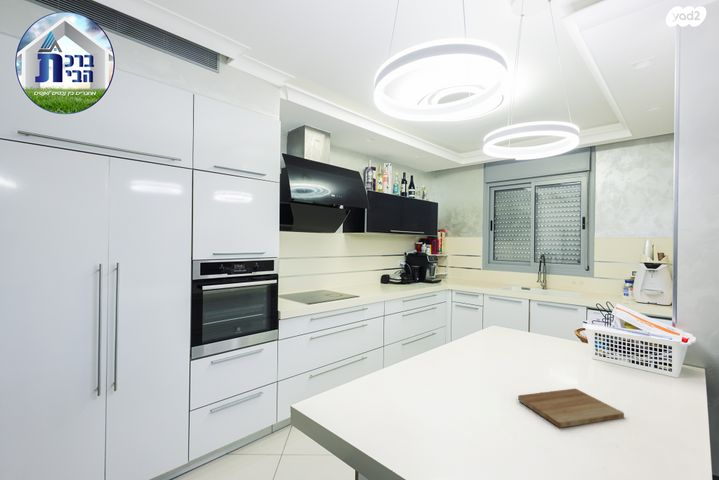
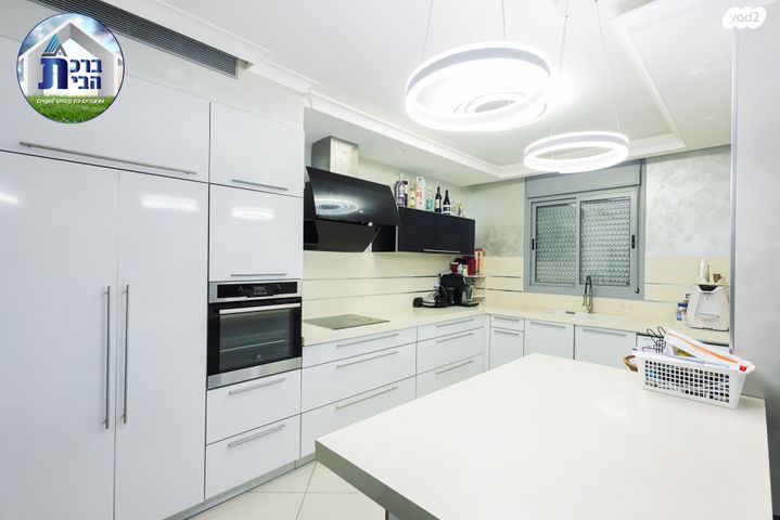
- cutting board (568, 406)
